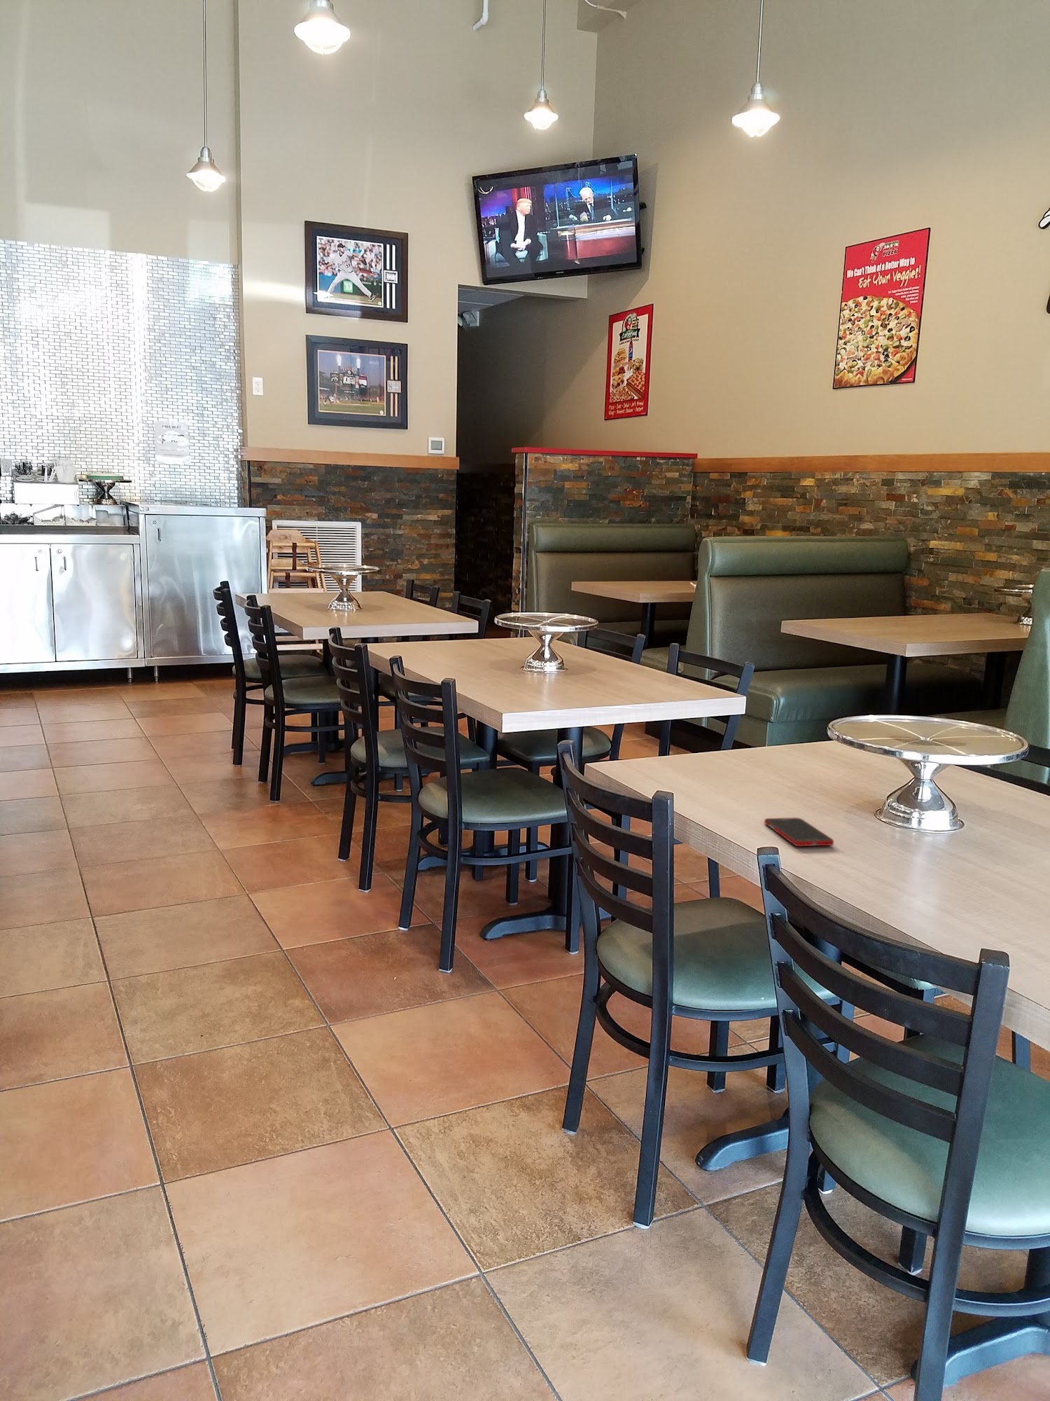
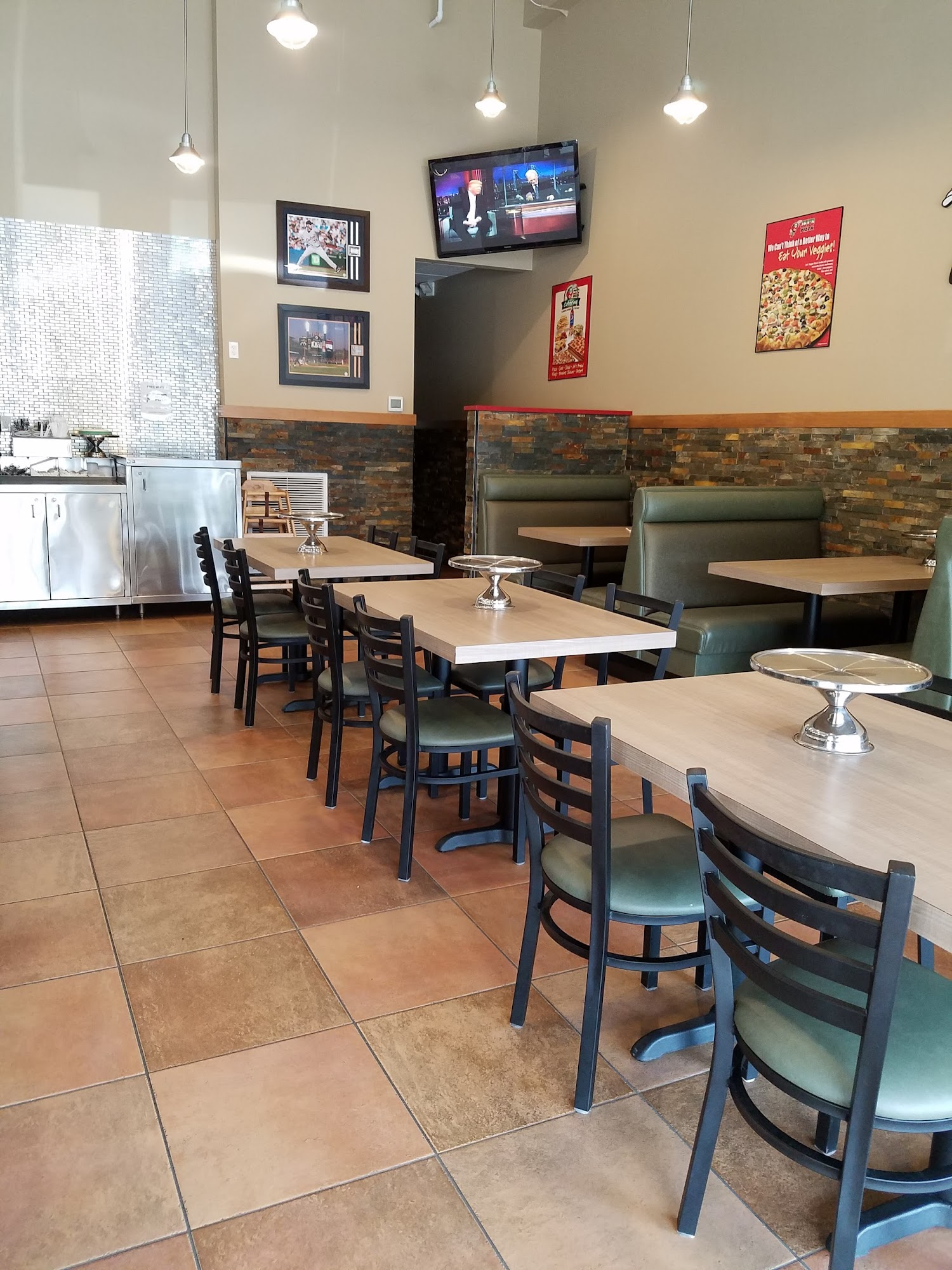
- cell phone (797, 832)
